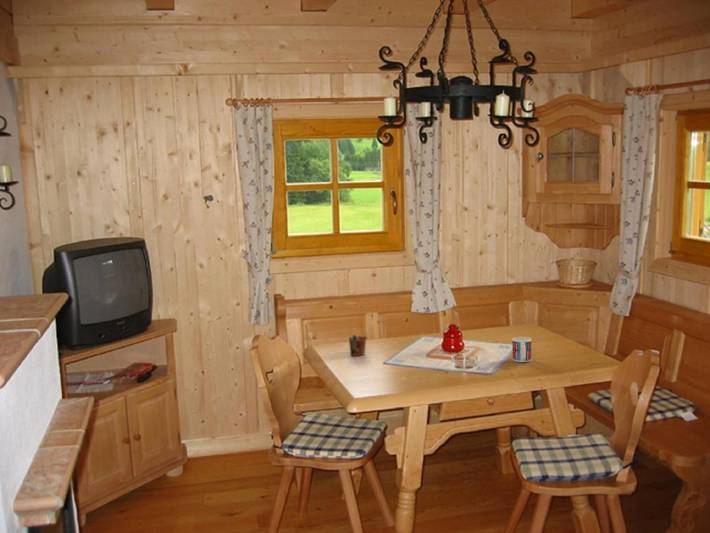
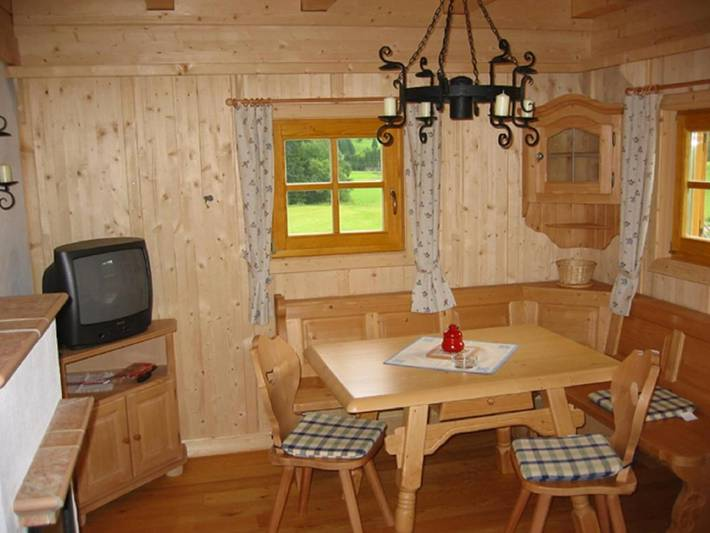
- mug (357, 345)
- mug (523, 350)
